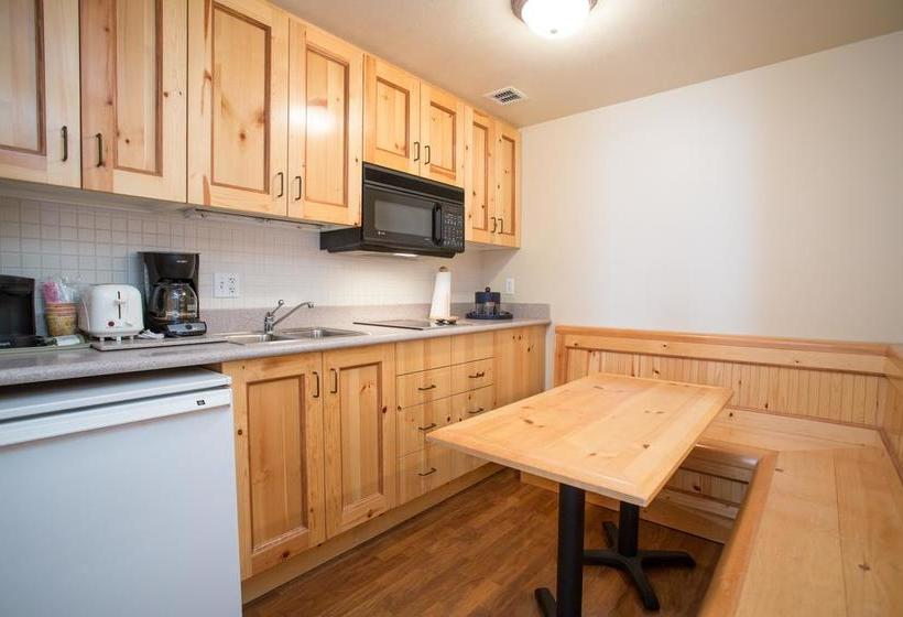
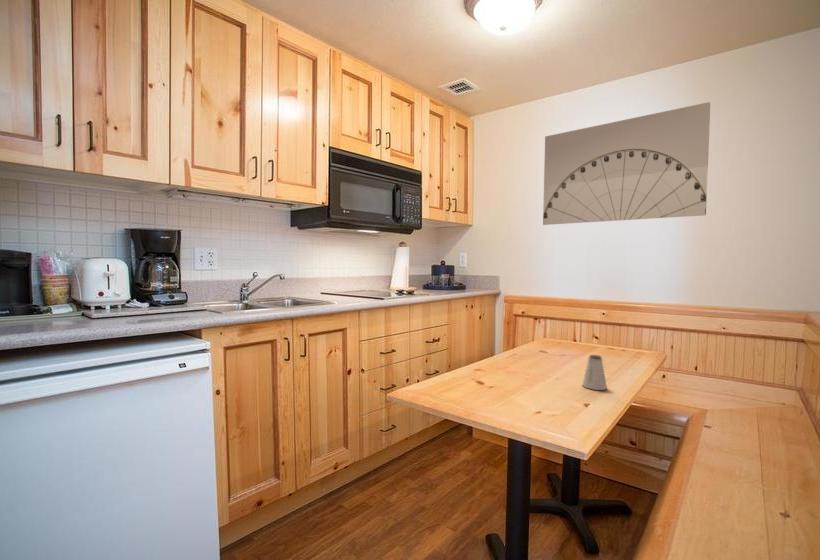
+ wall art (616, 171)
+ saltshaker (594, 371)
